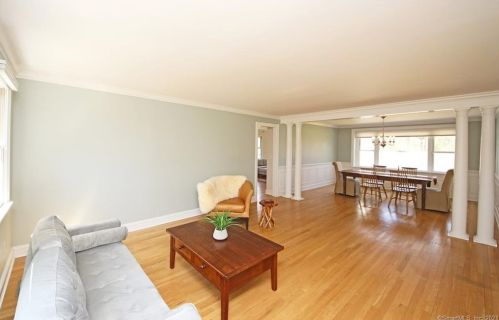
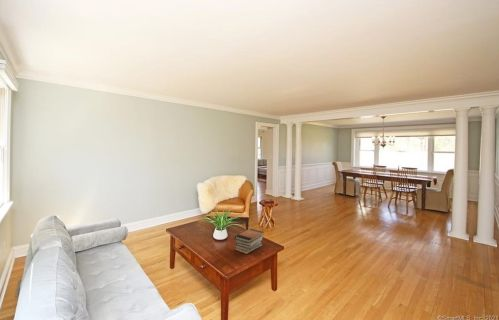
+ book stack (249, 240)
